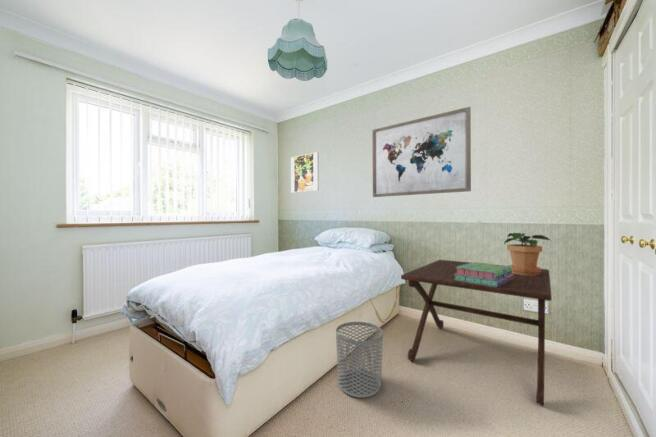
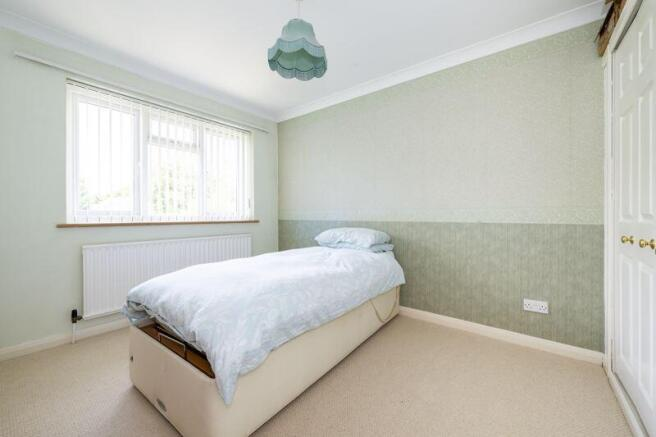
- stack of books (483, 272)
- side table (478, 314)
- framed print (304, 173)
- waste bin (359, 357)
- wall art (416, 157)
- potted plant (526, 252)
